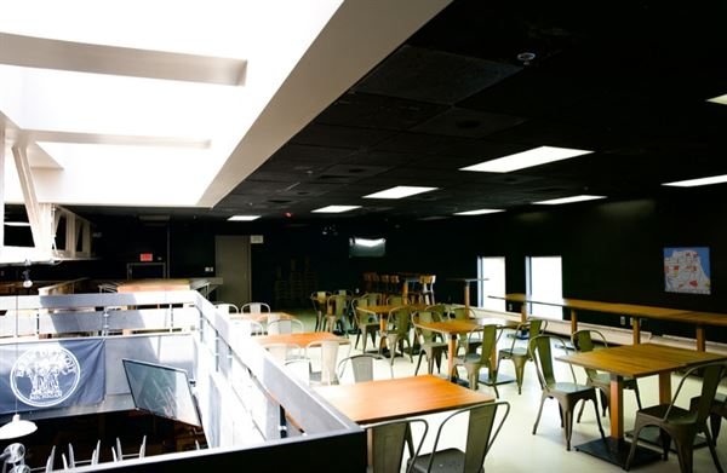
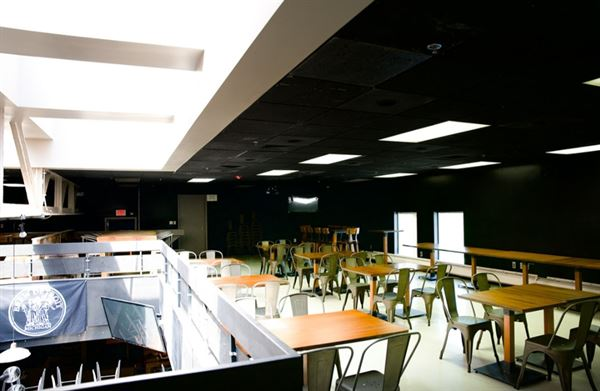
- wall art (686, 270)
